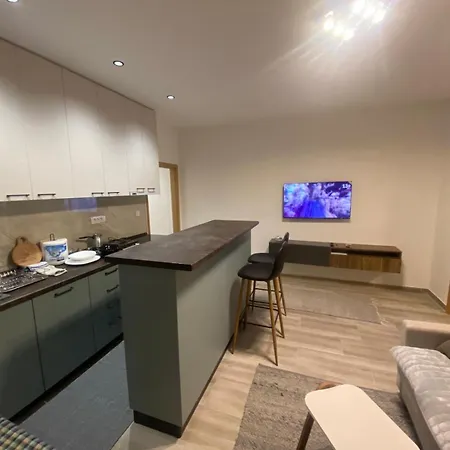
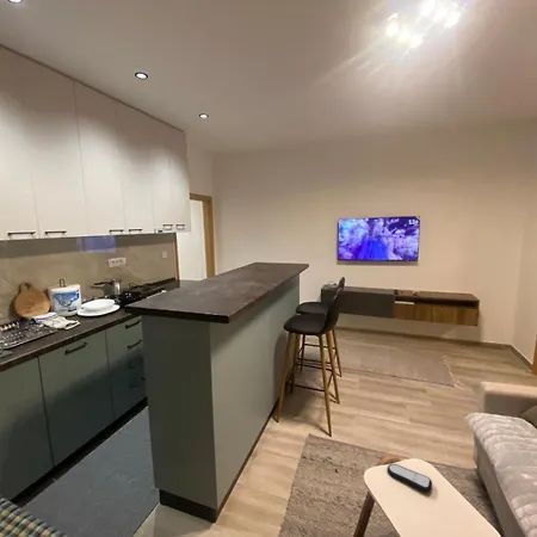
+ remote control (408, 476)
